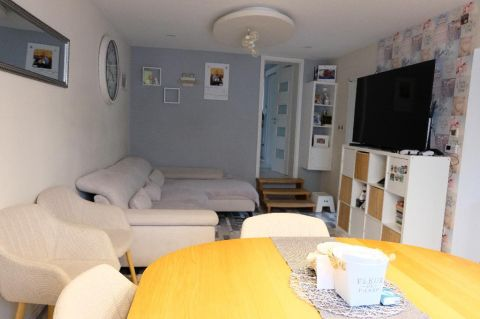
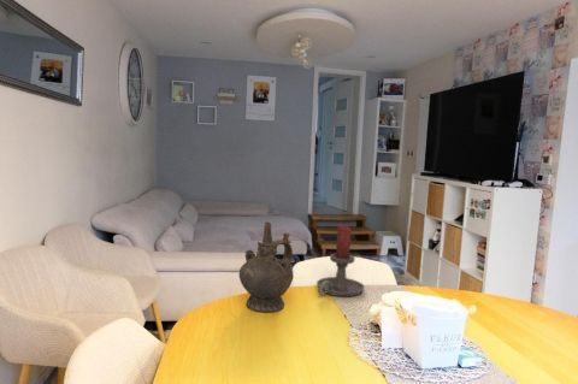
+ candle holder (338, 259)
+ ceremonial vessel (269, 264)
